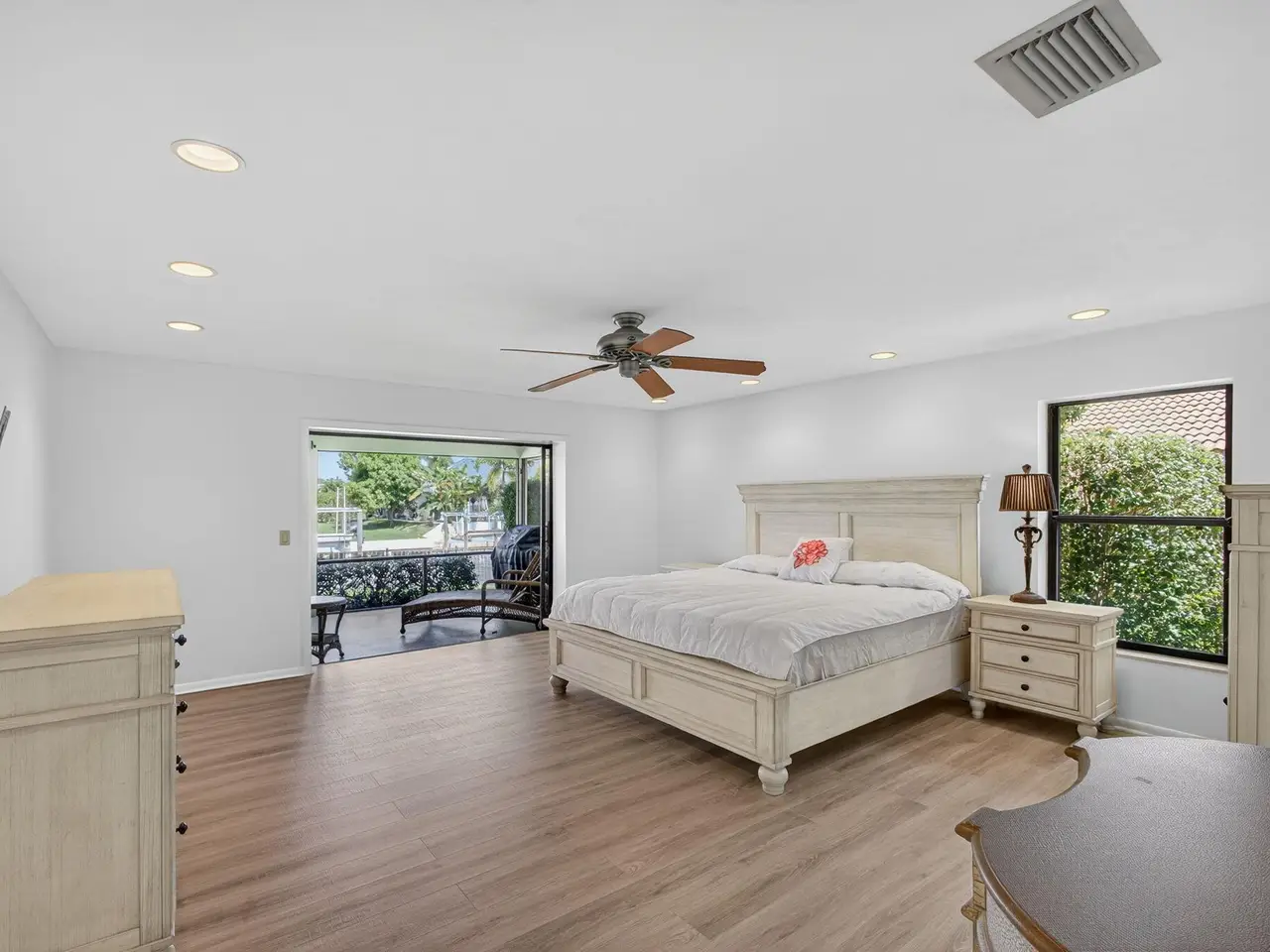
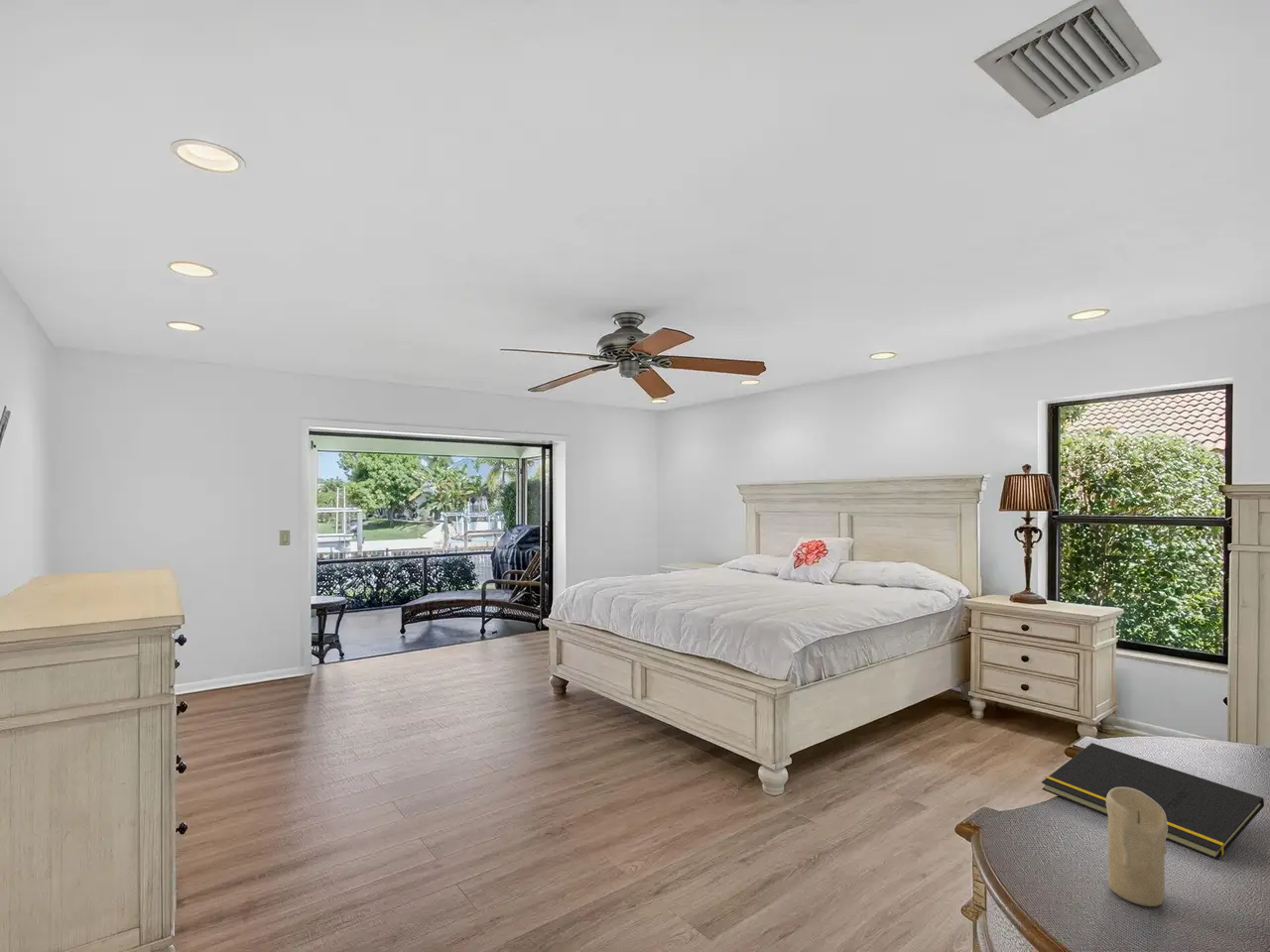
+ notepad (1146, 793)
+ candle (1135, 845)
